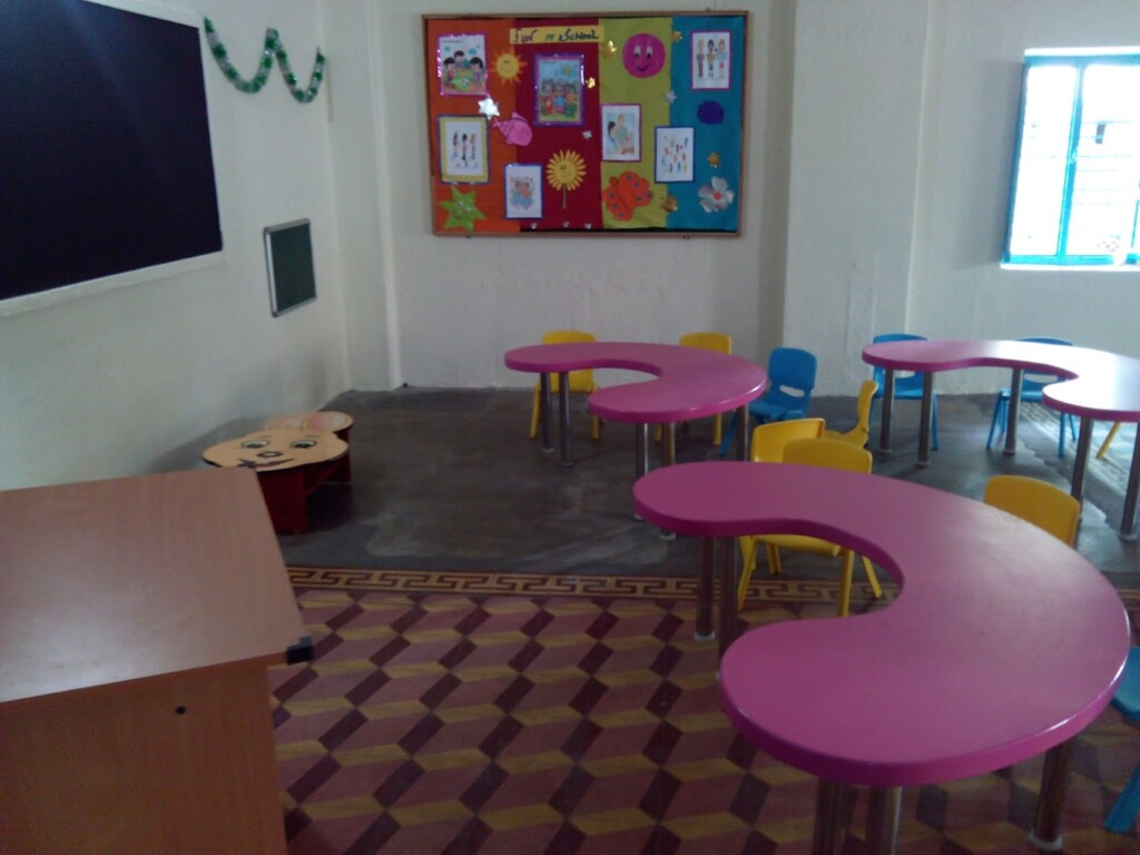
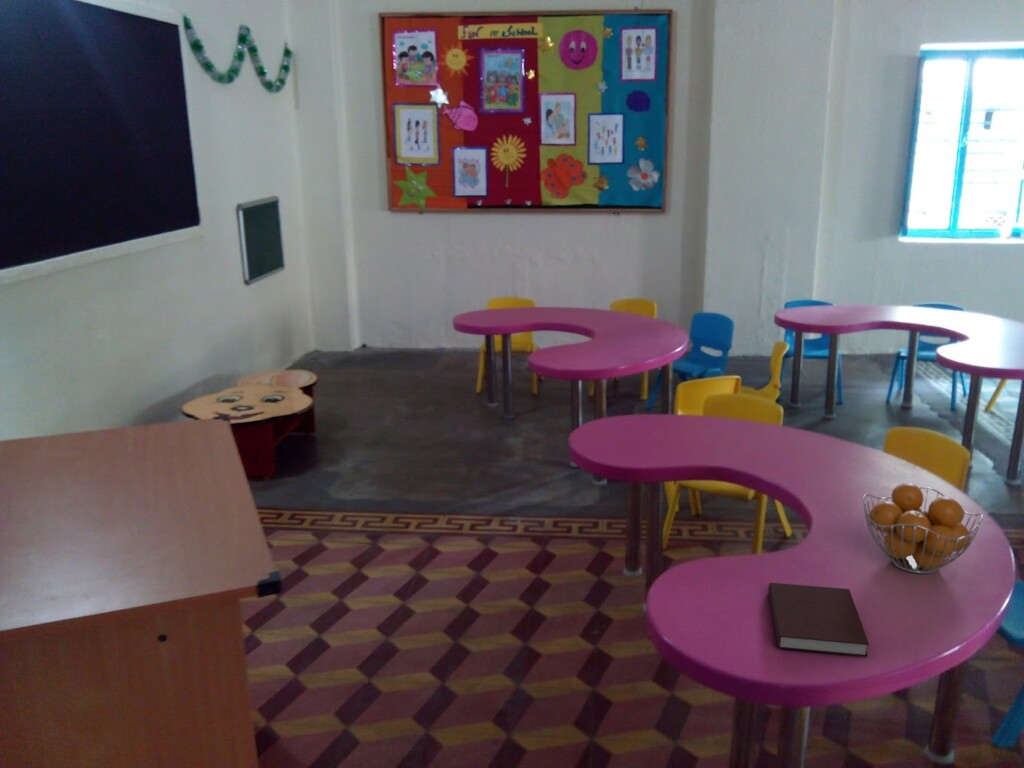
+ notebook (815, 617)
+ fruit basket (918, 527)
